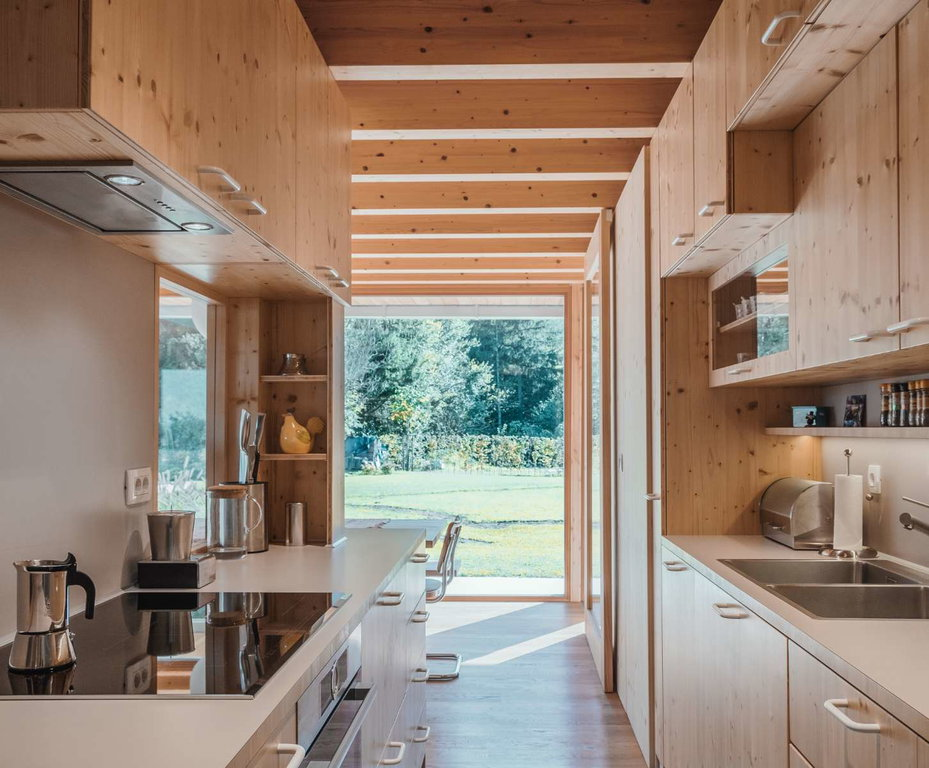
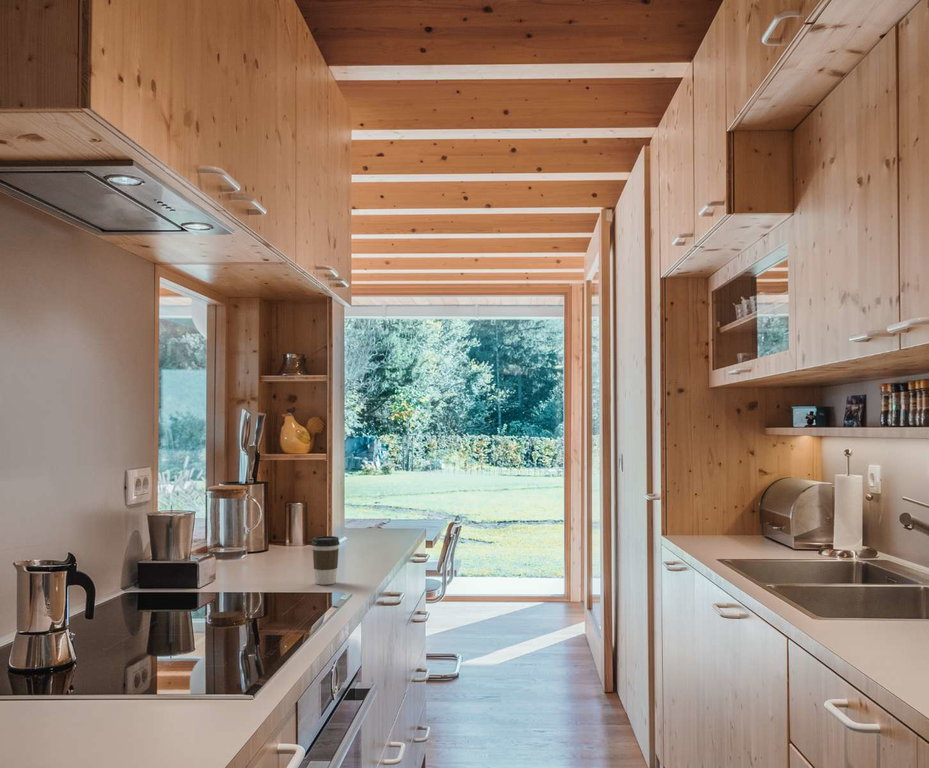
+ coffee cup (325, 560)
